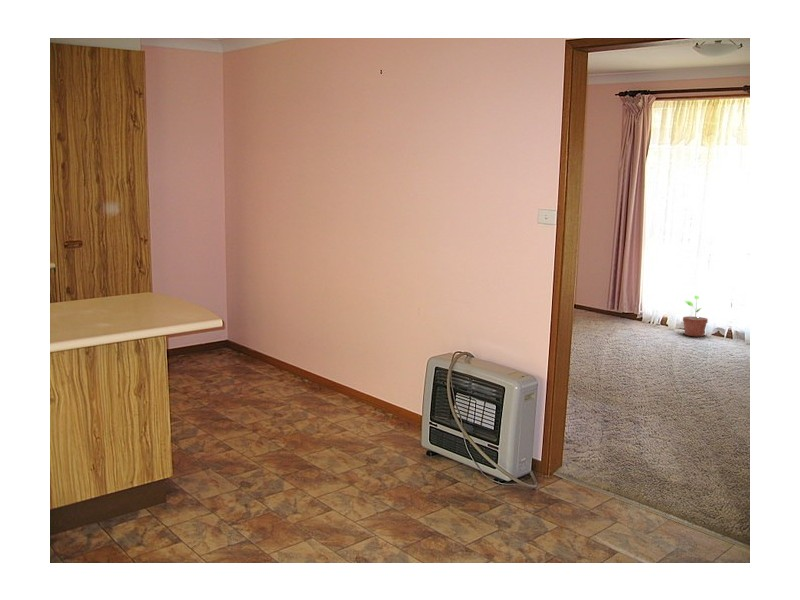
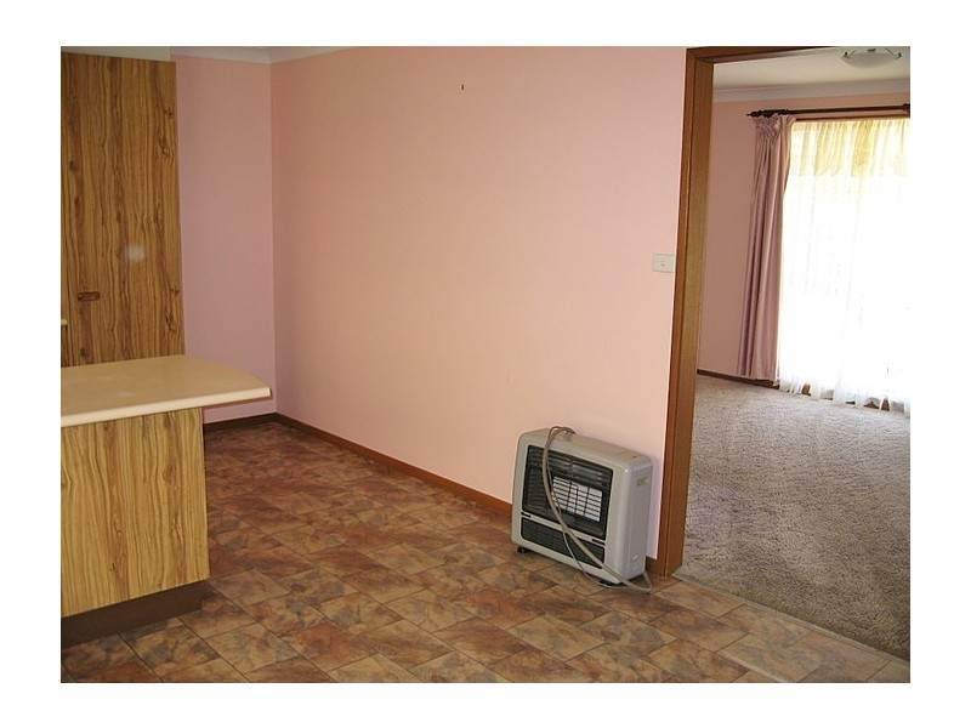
- potted plant (695, 315)
